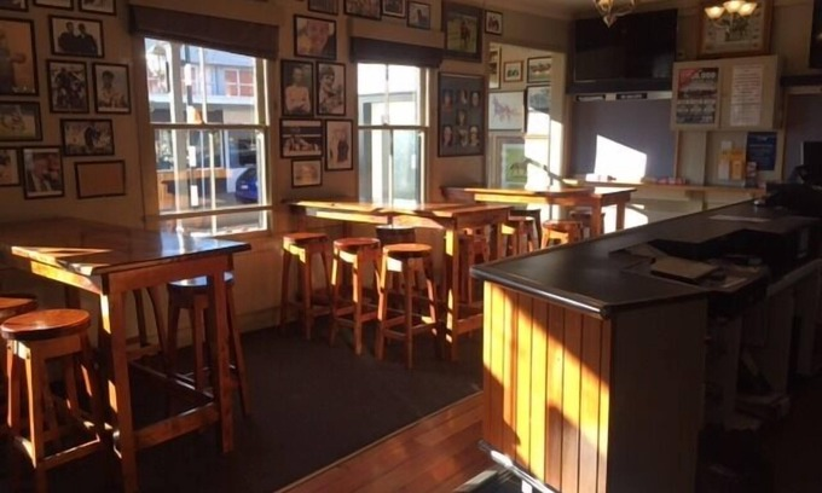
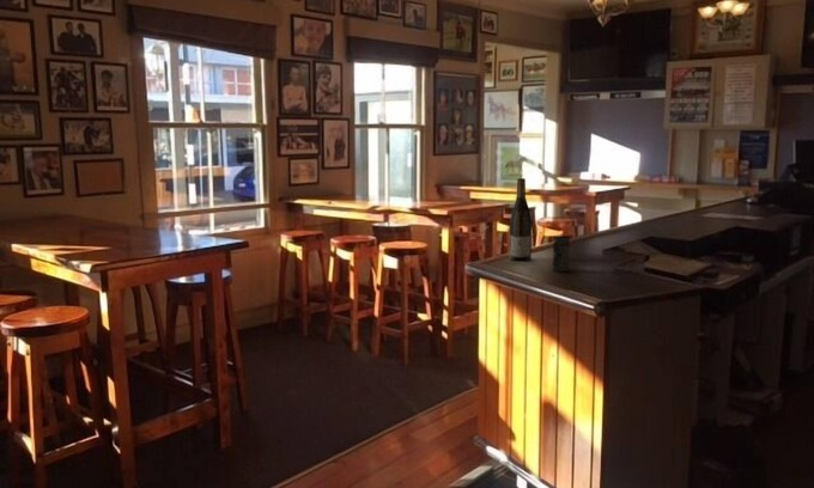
+ wine bottle (521, 219)
+ jar (560, 252)
